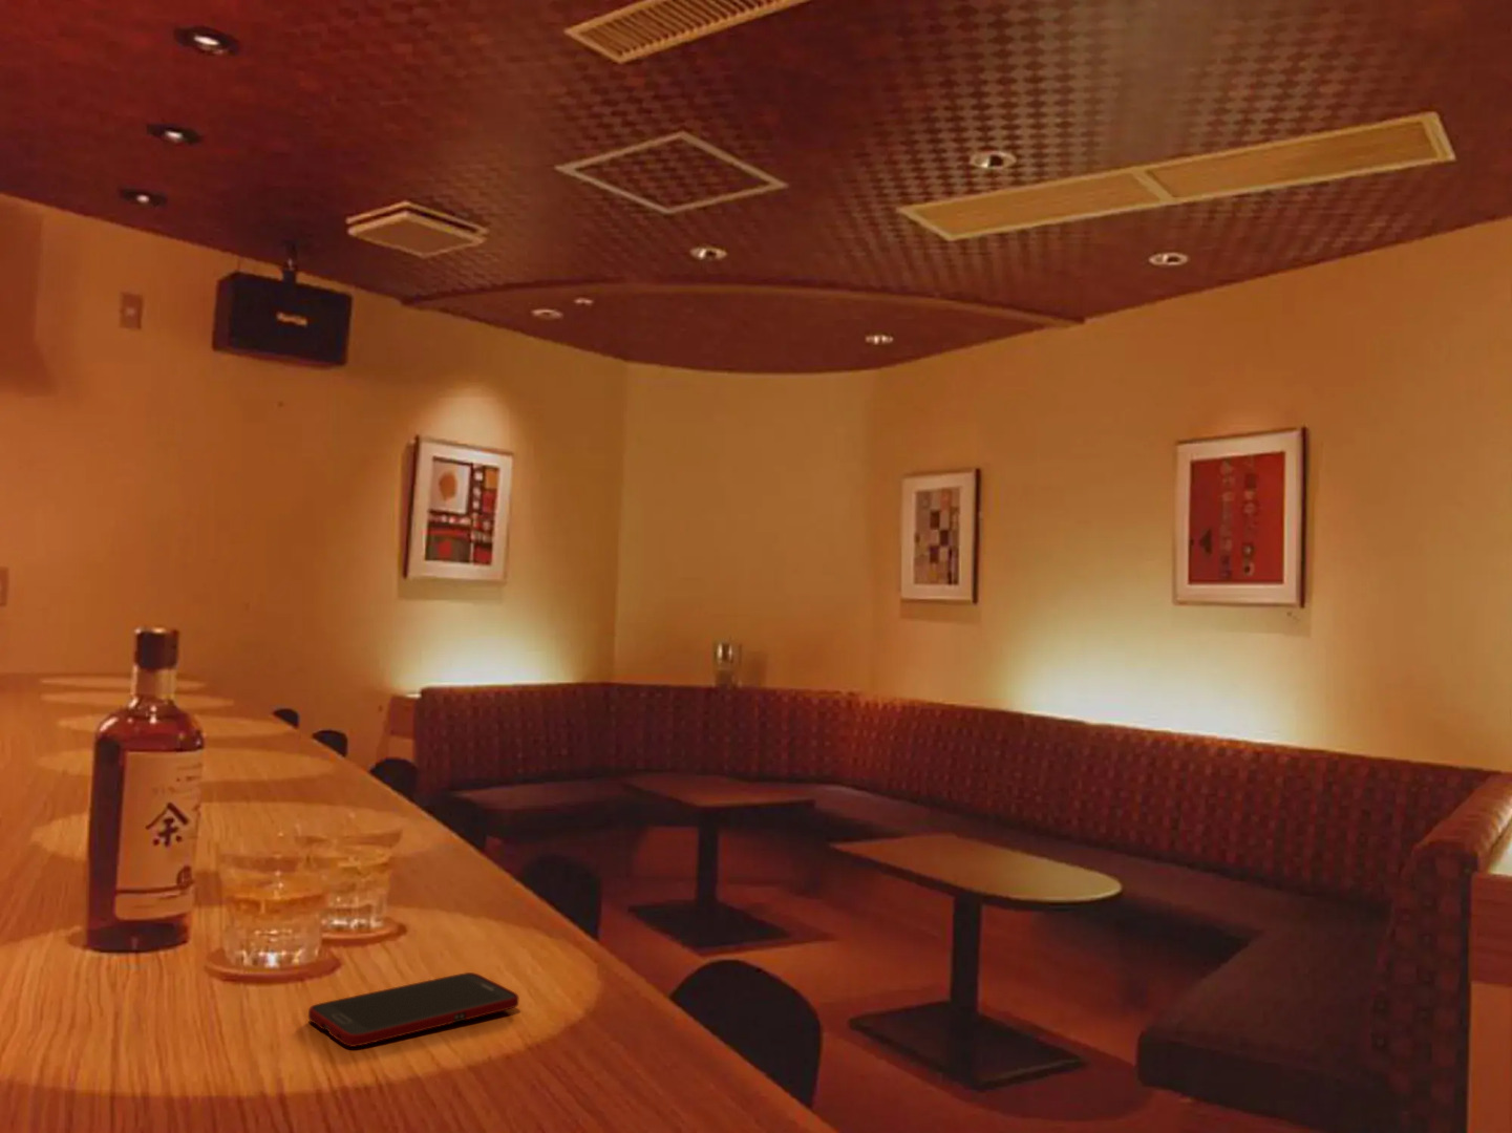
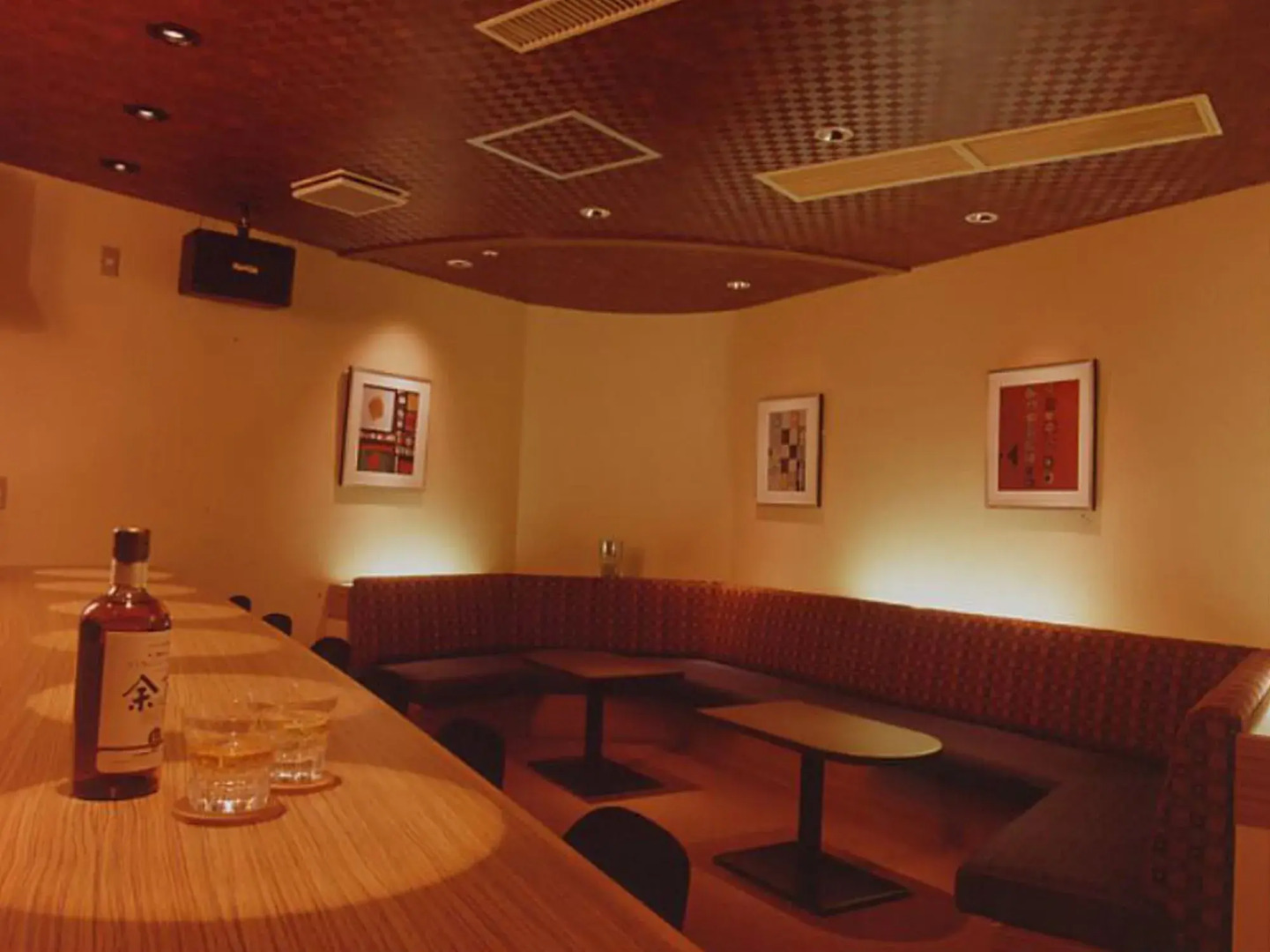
- cell phone (417, 1007)
